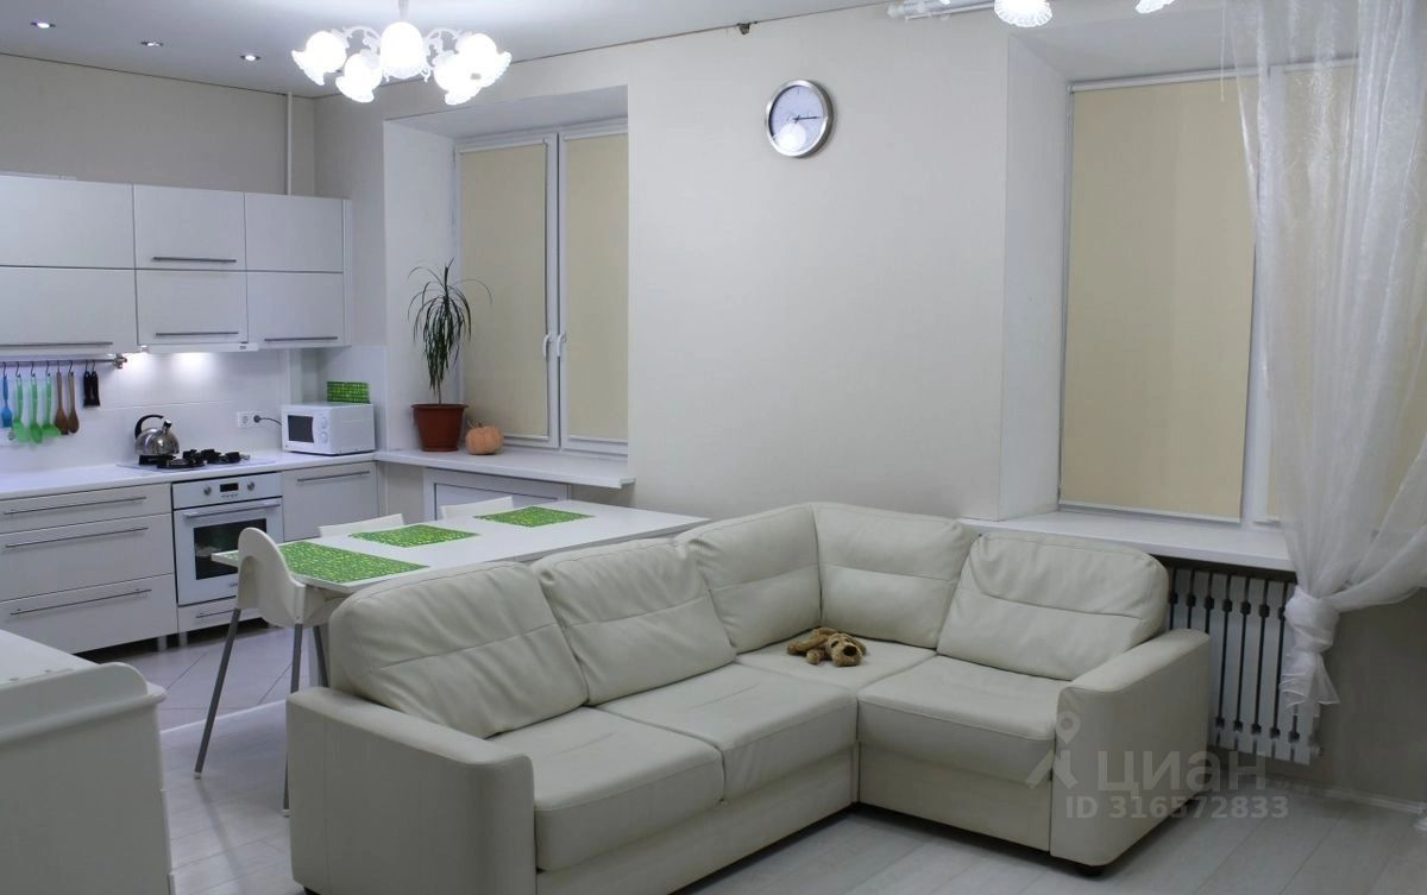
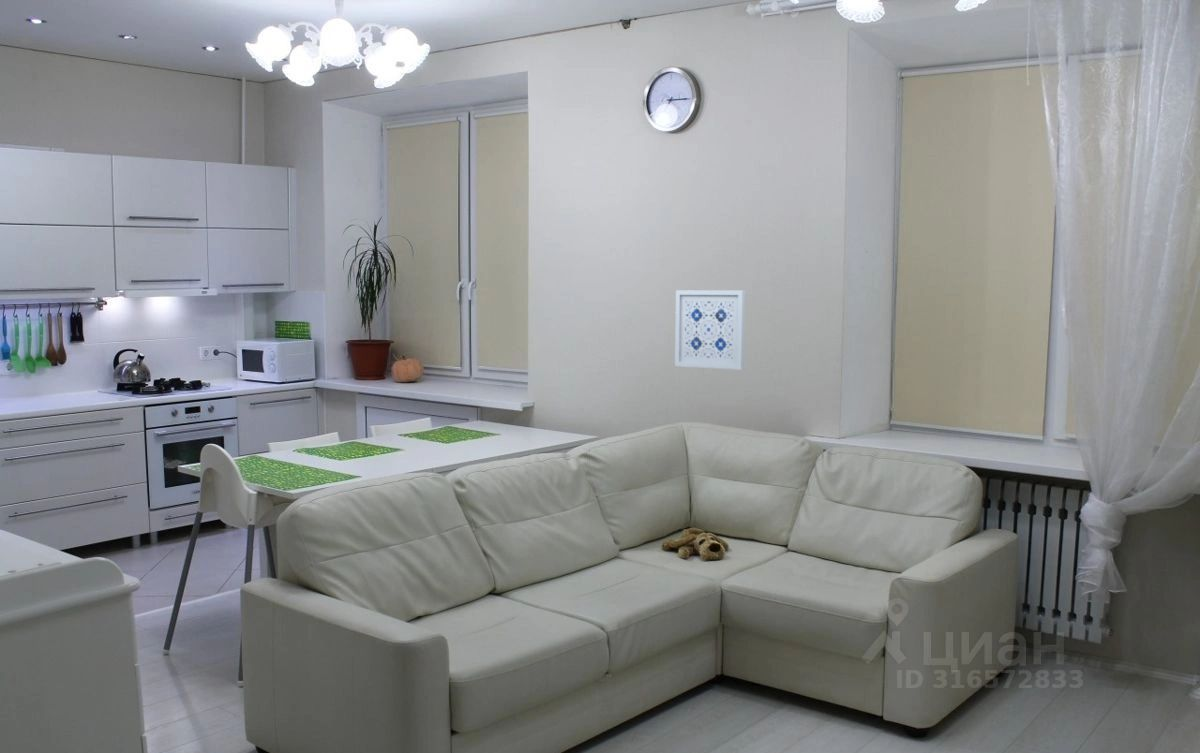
+ wall art (709, 329)
